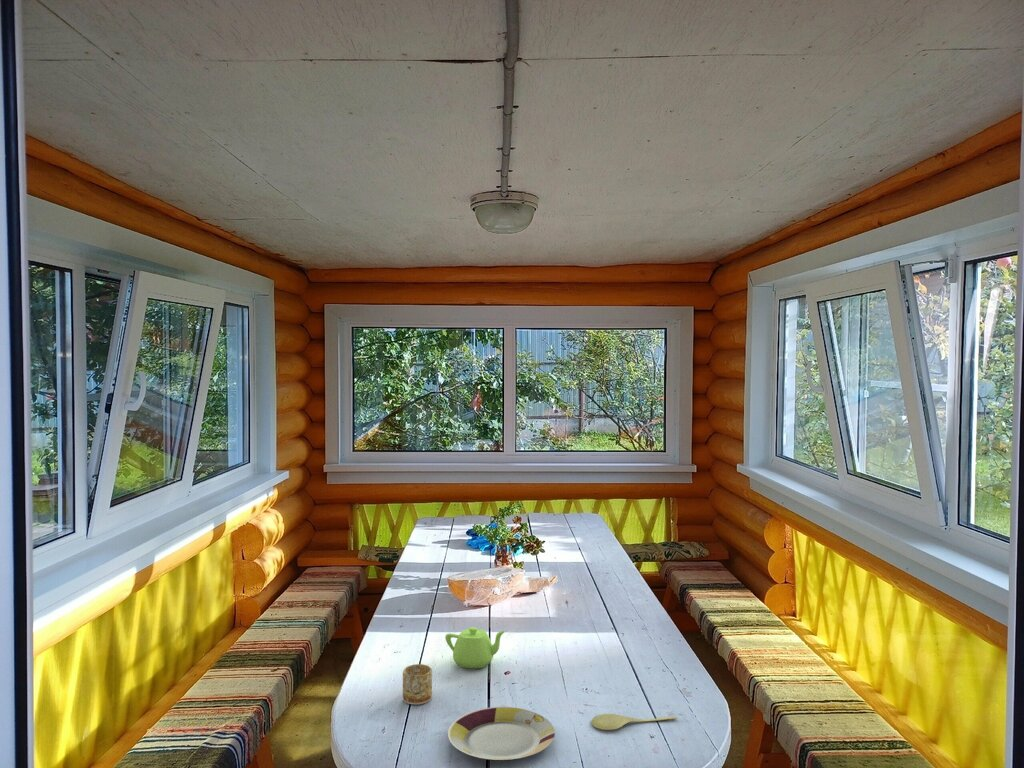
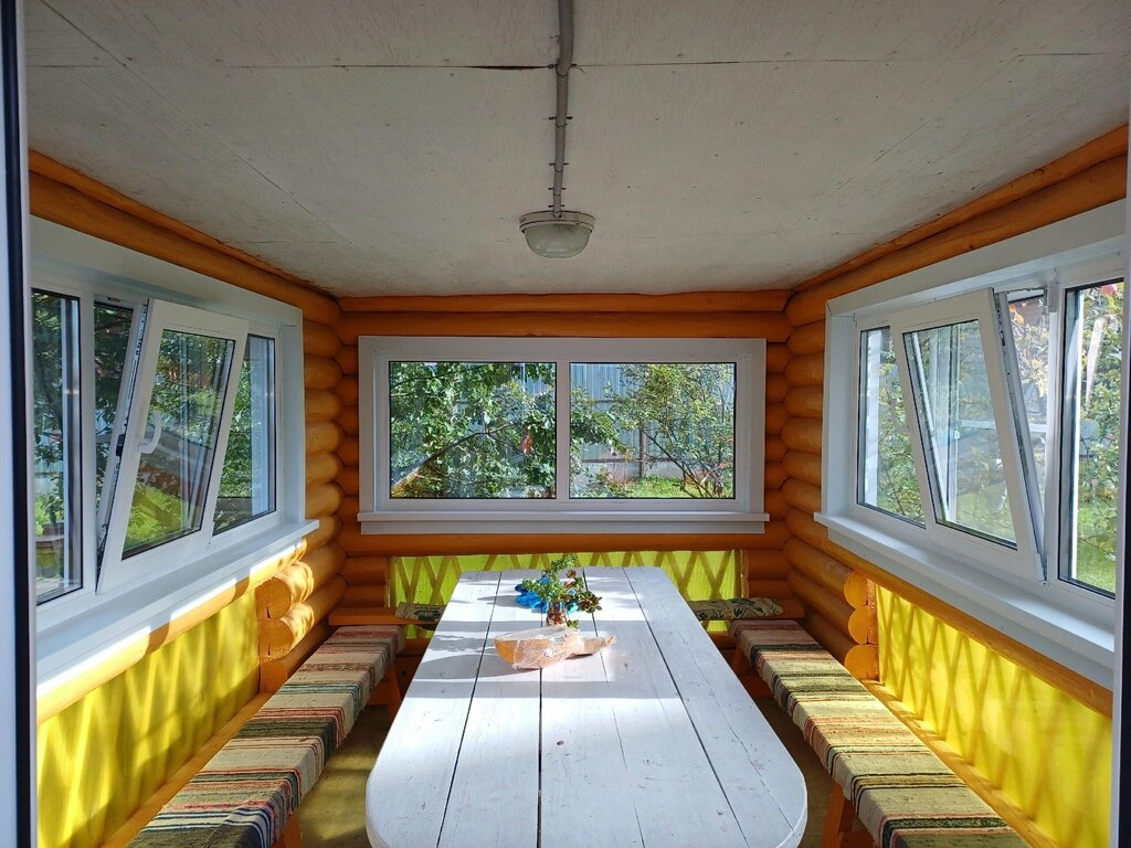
- mug (417, 681)
- spoon (634, 719)
- plate (501, 735)
- teapot (475, 645)
